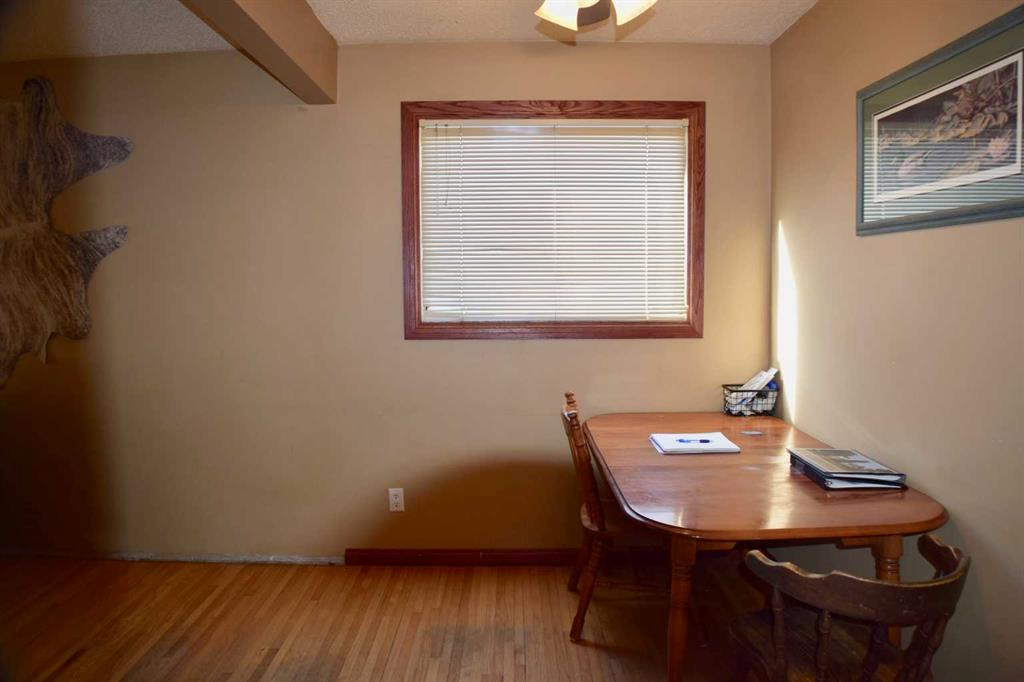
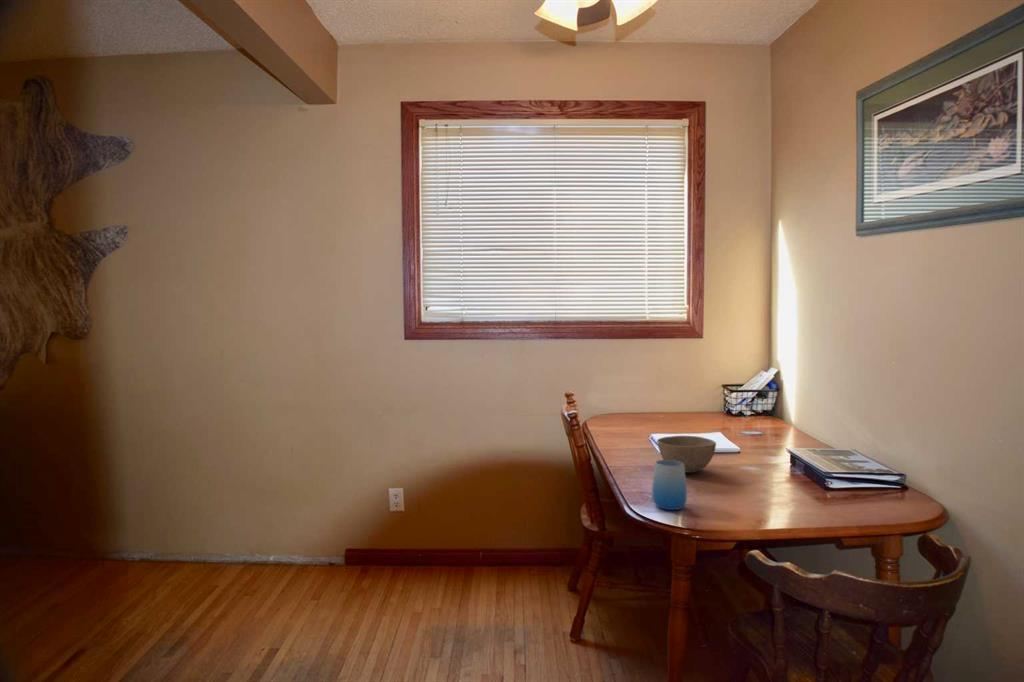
+ cup (669, 484)
+ bowl (686, 455)
